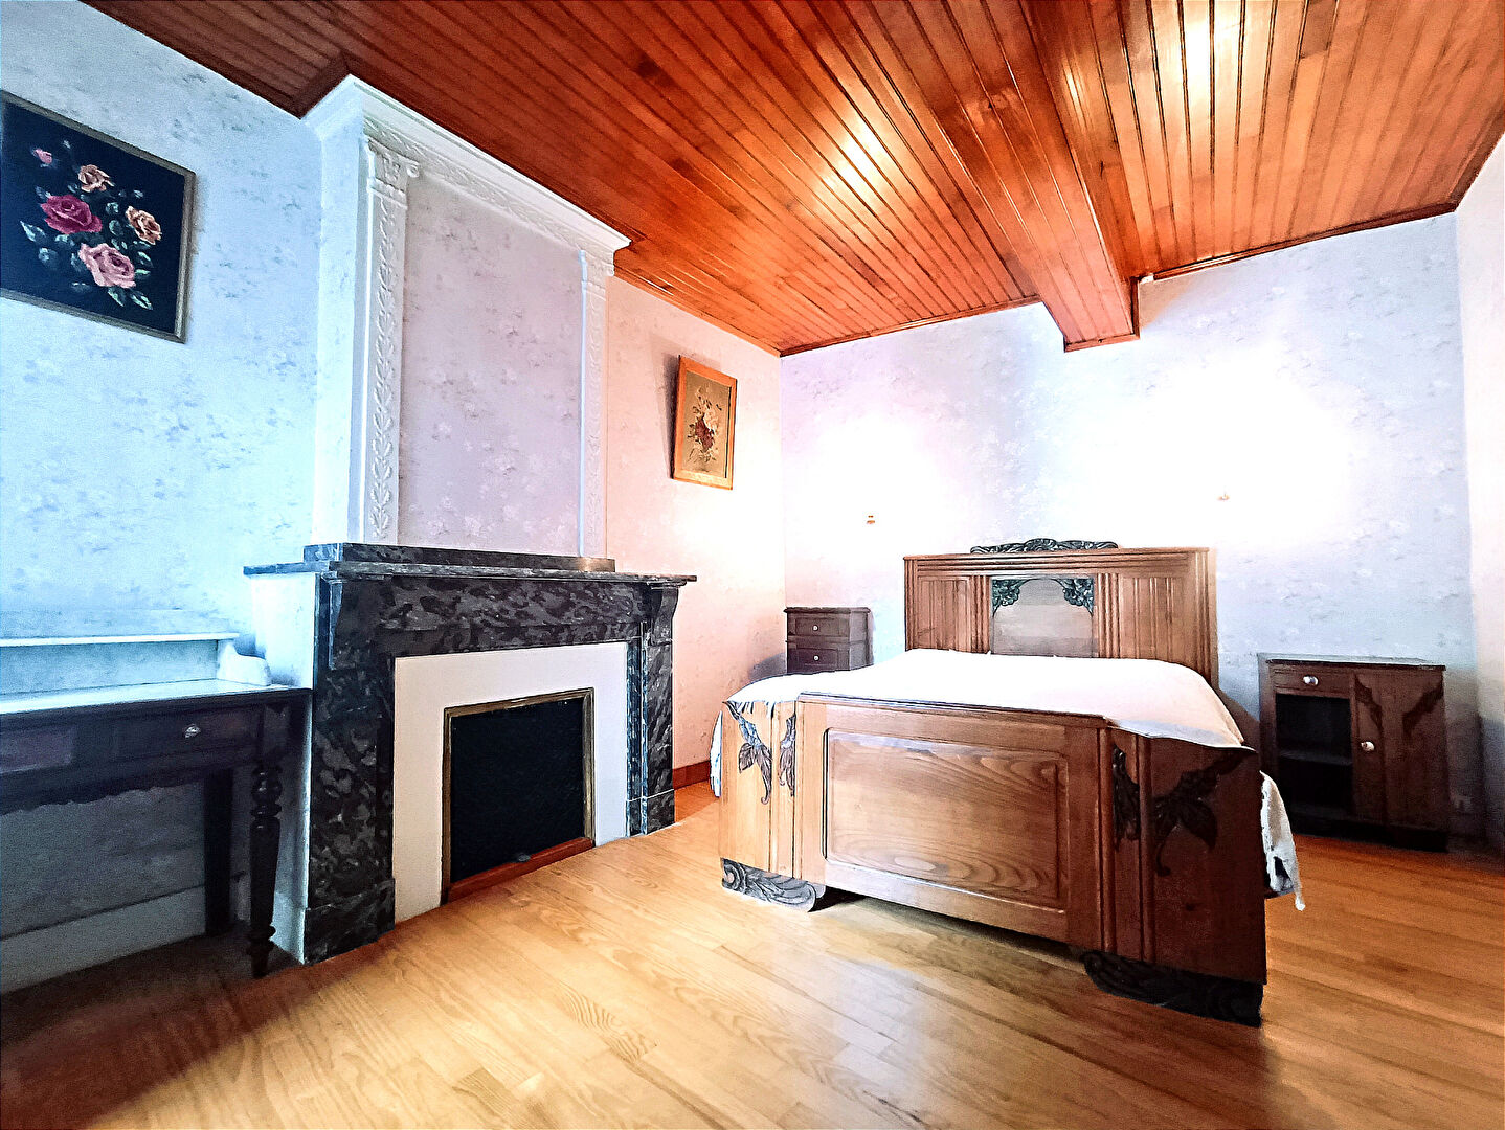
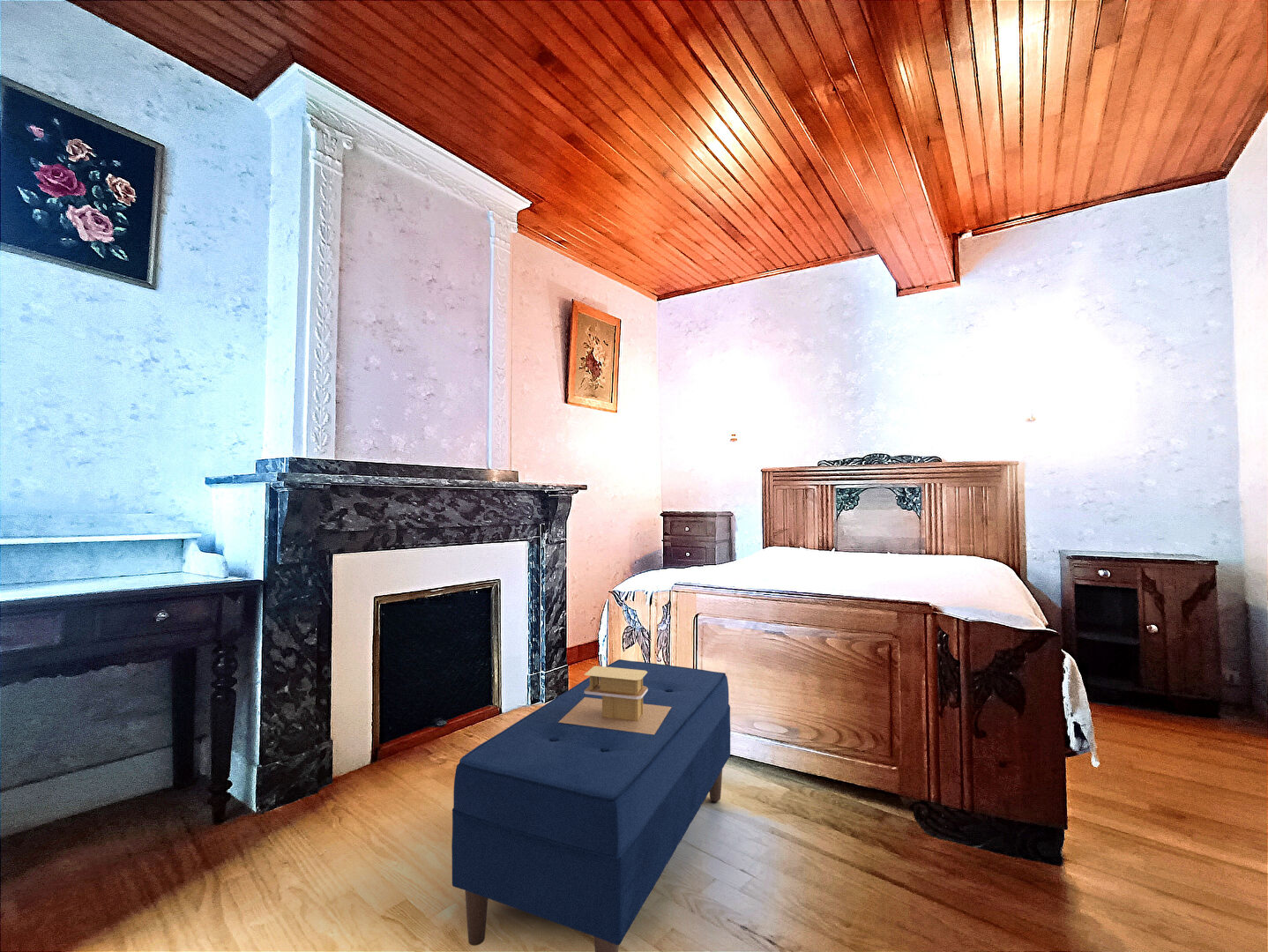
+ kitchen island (616, 693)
+ bench (618, 781)
